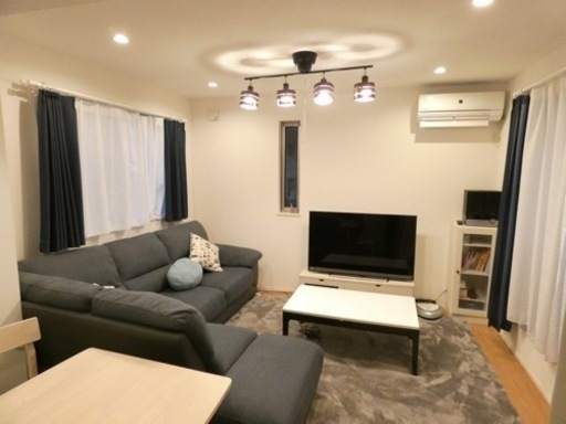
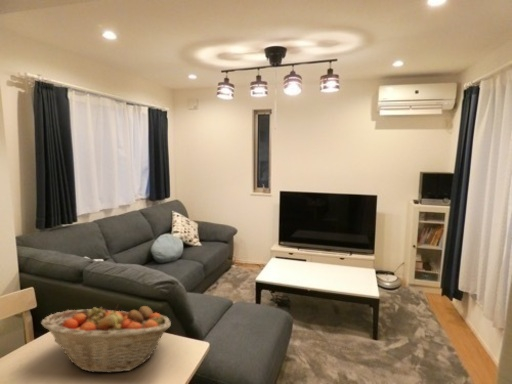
+ fruit basket (109, 329)
